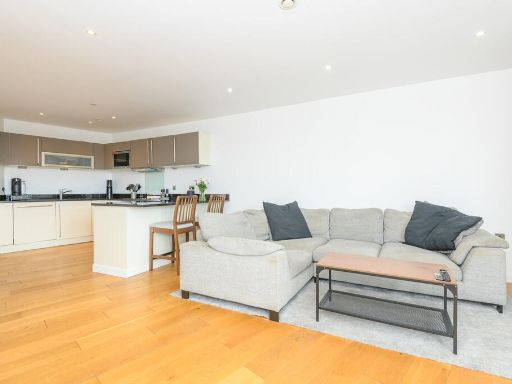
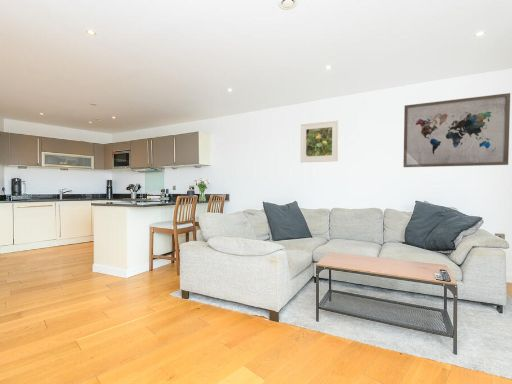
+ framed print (318, 142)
+ wall art (452, 133)
